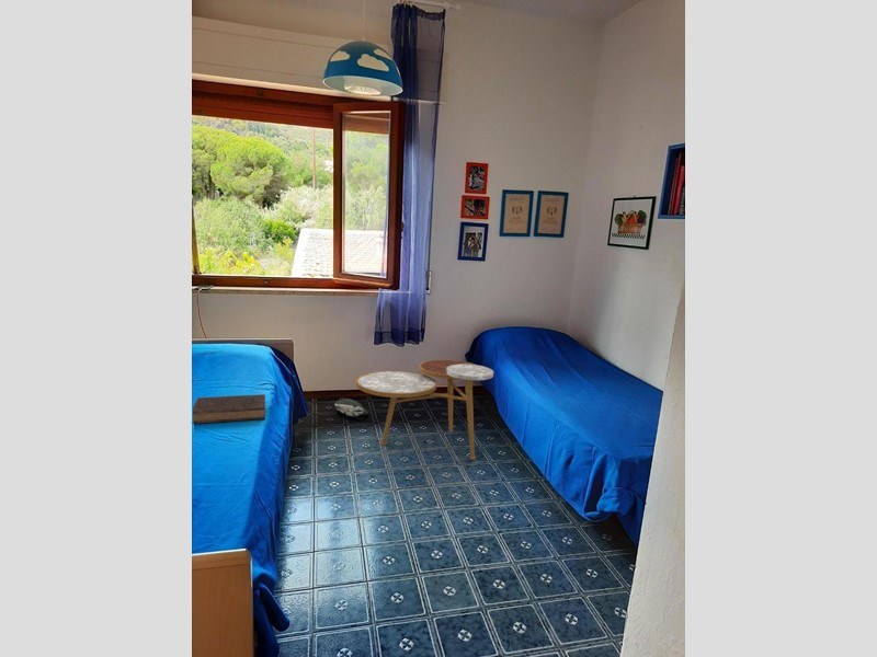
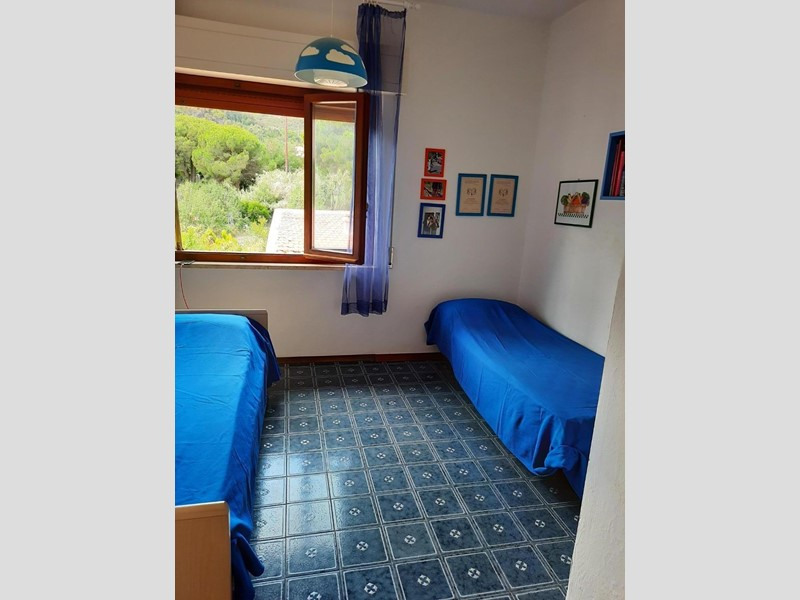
- book (230, 407)
- plush toy (350, 407)
- side table (428, 397)
